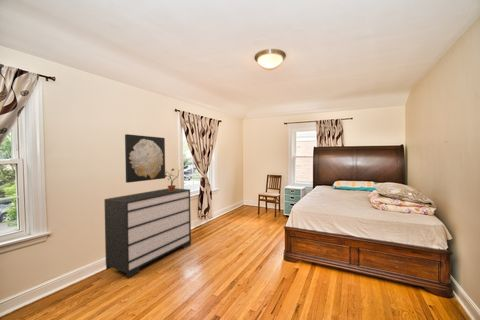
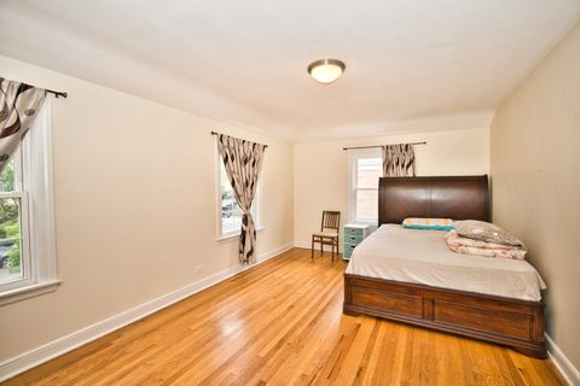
- dresser (153, 224)
- potted plant (174, 178)
- wall art (146, 158)
